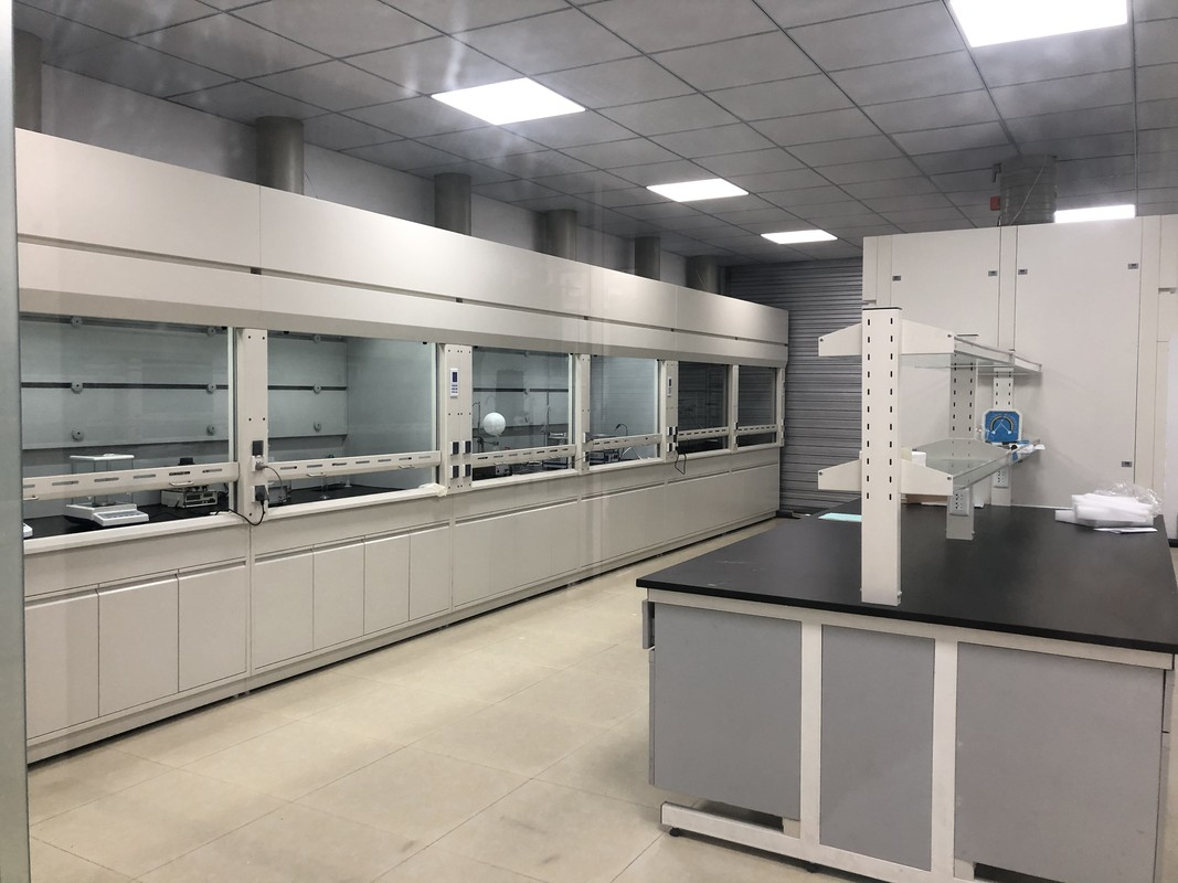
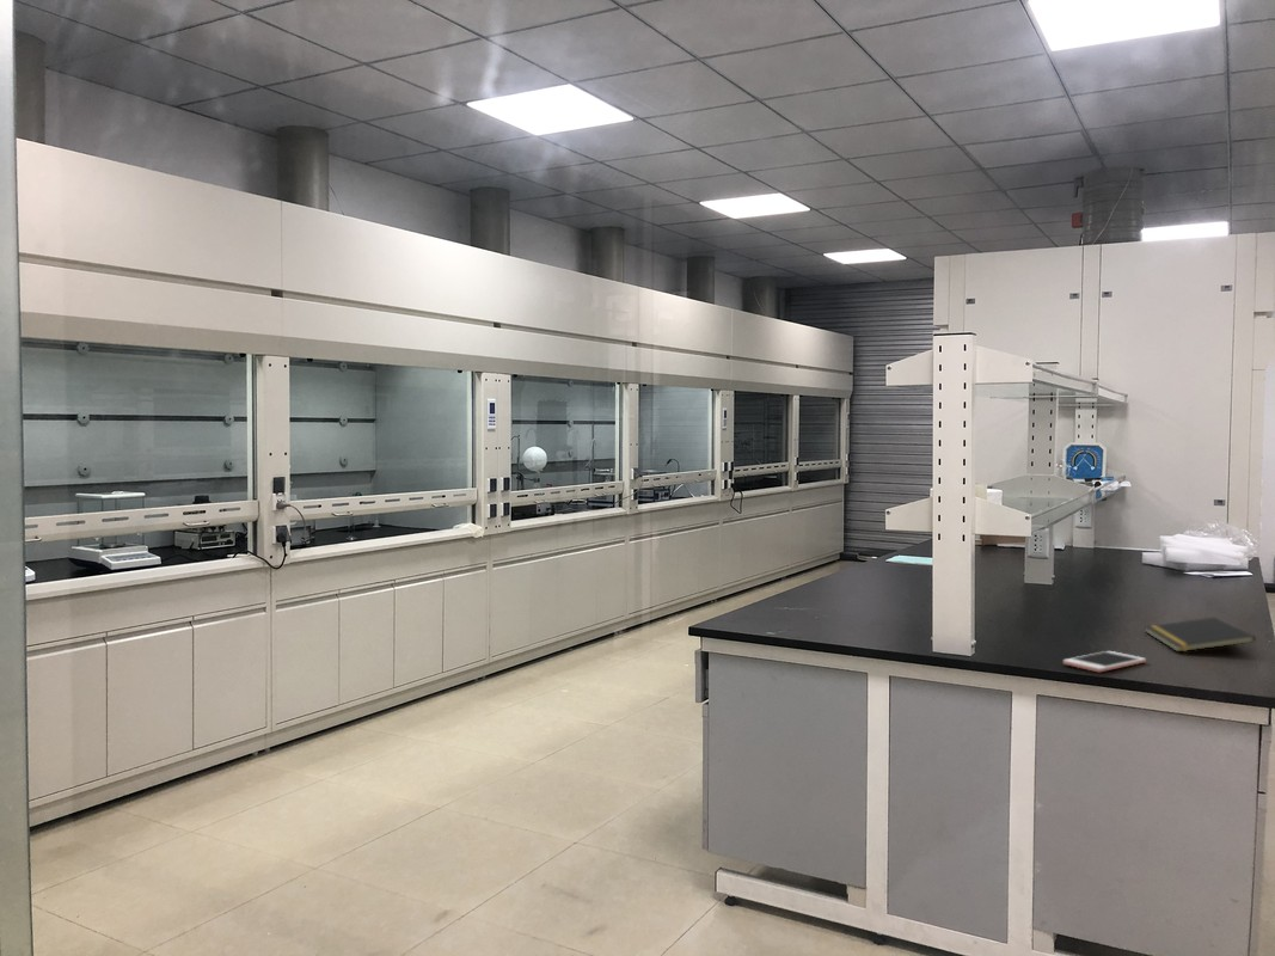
+ notepad (1196, 633)
+ cell phone (1104, 661)
